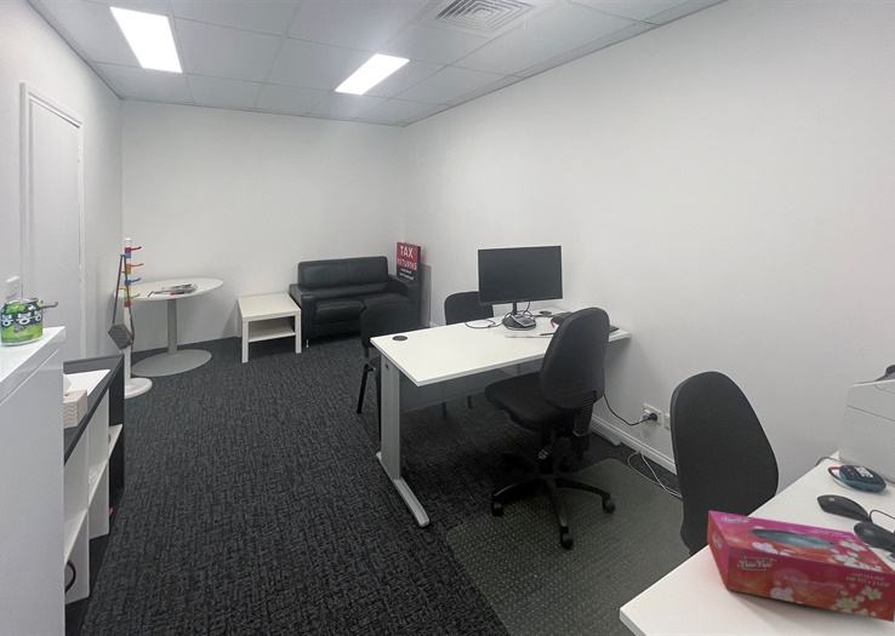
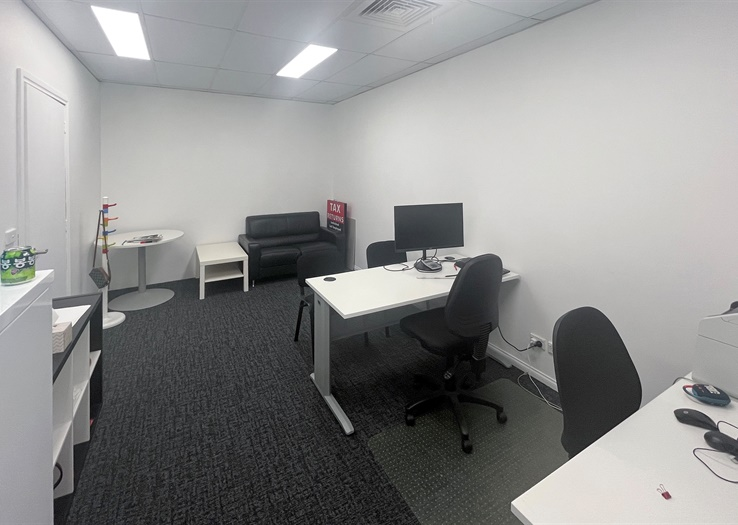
- tissue box (789, 560)
